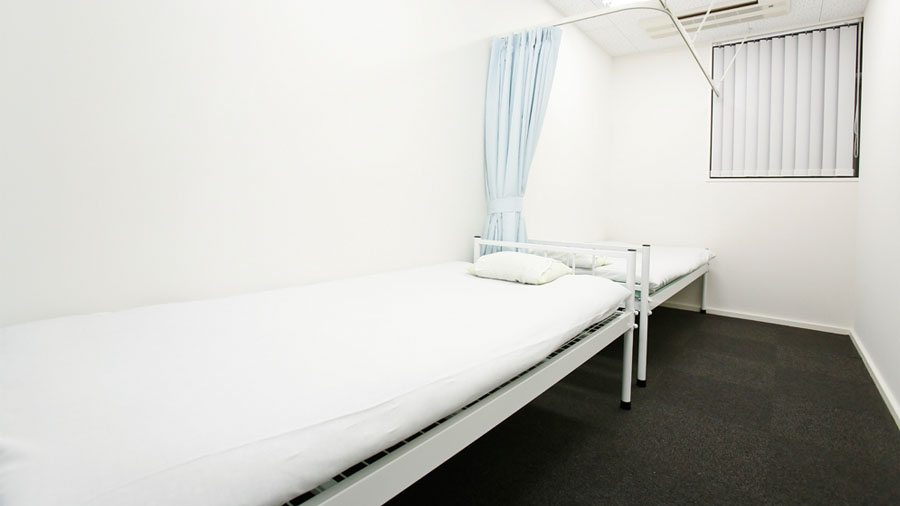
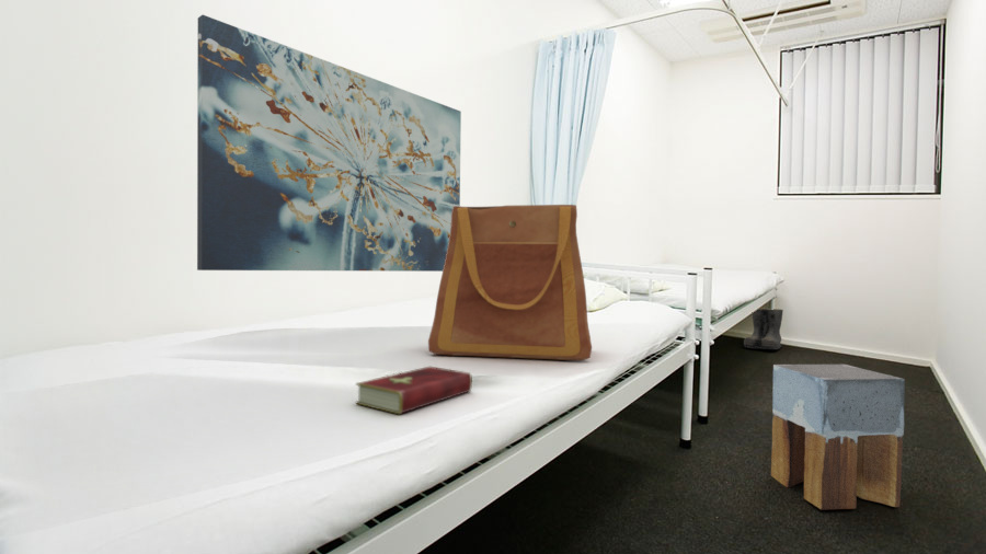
+ boots (764, 327)
+ tote bag (513, 278)
+ wall art (357, 173)
+ stool (833, 430)
+ hardcover book (416, 386)
